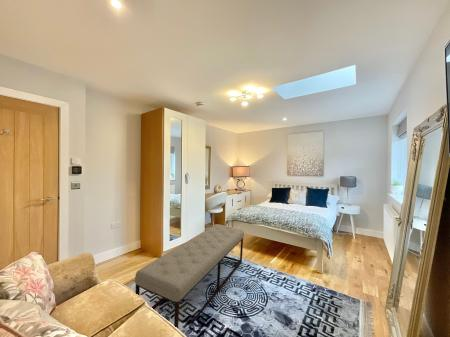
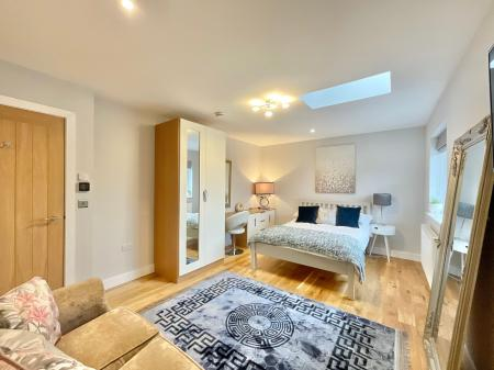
- bench (202, 265)
